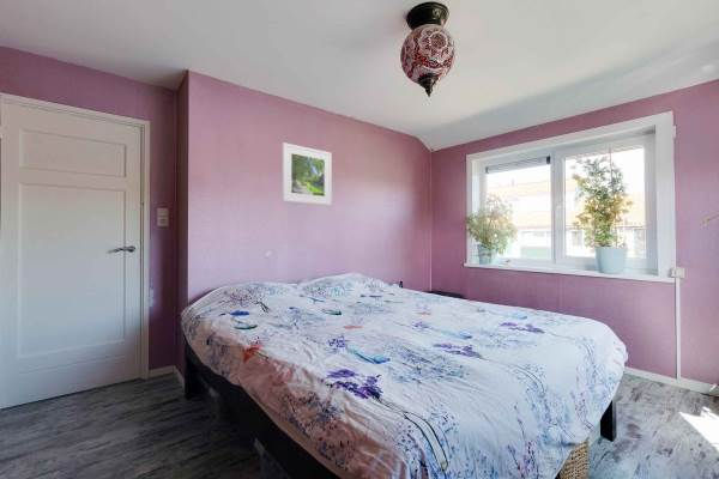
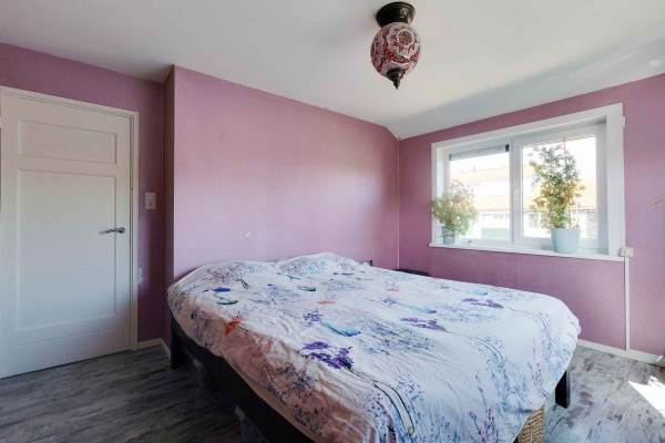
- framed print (308, 175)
